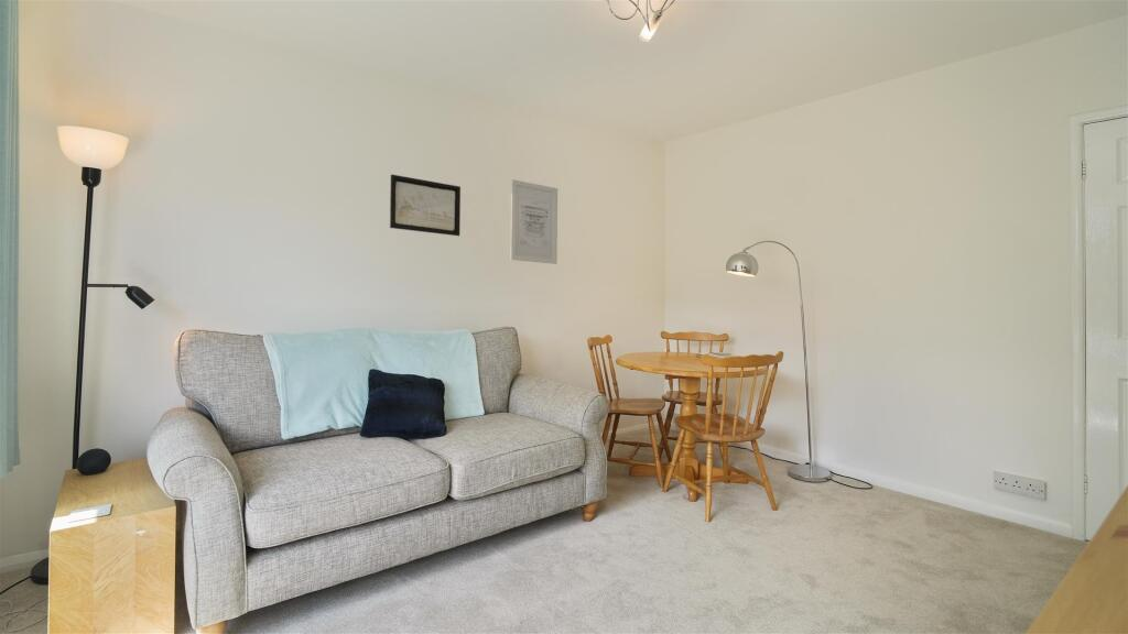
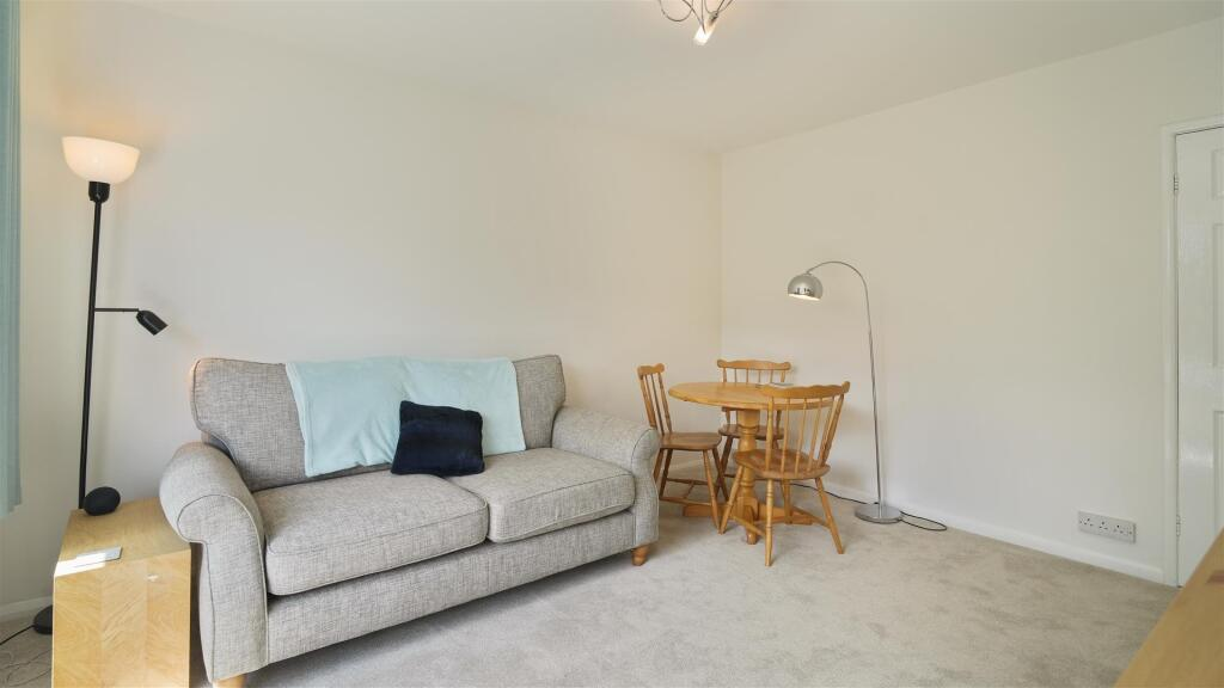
- wall art (534, 222)
- wall art (426, 206)
